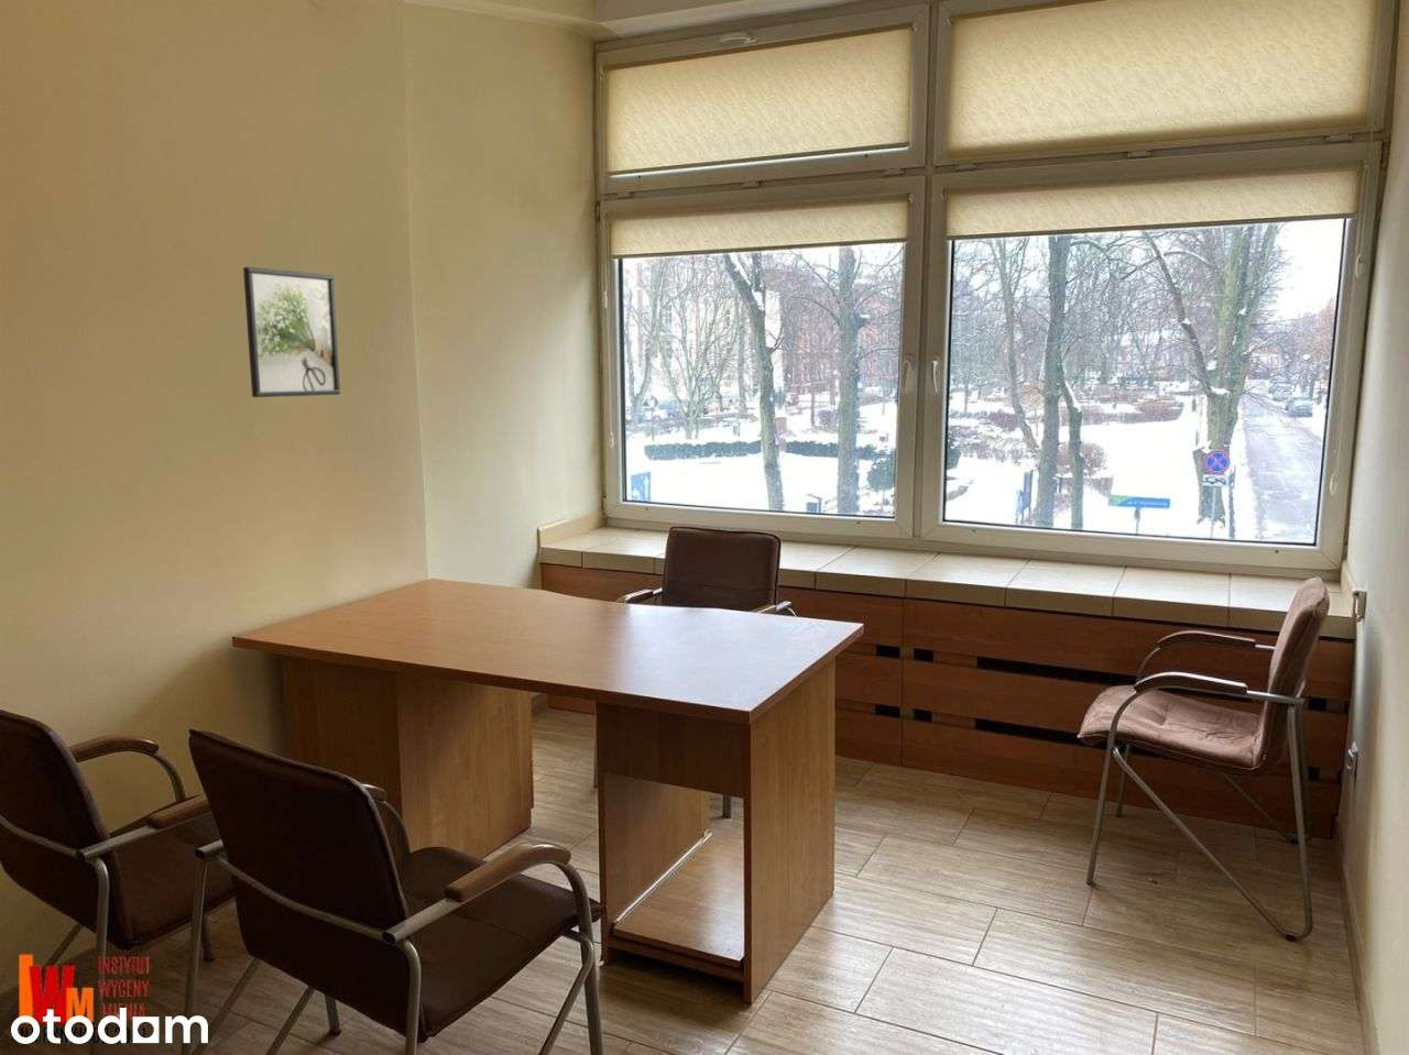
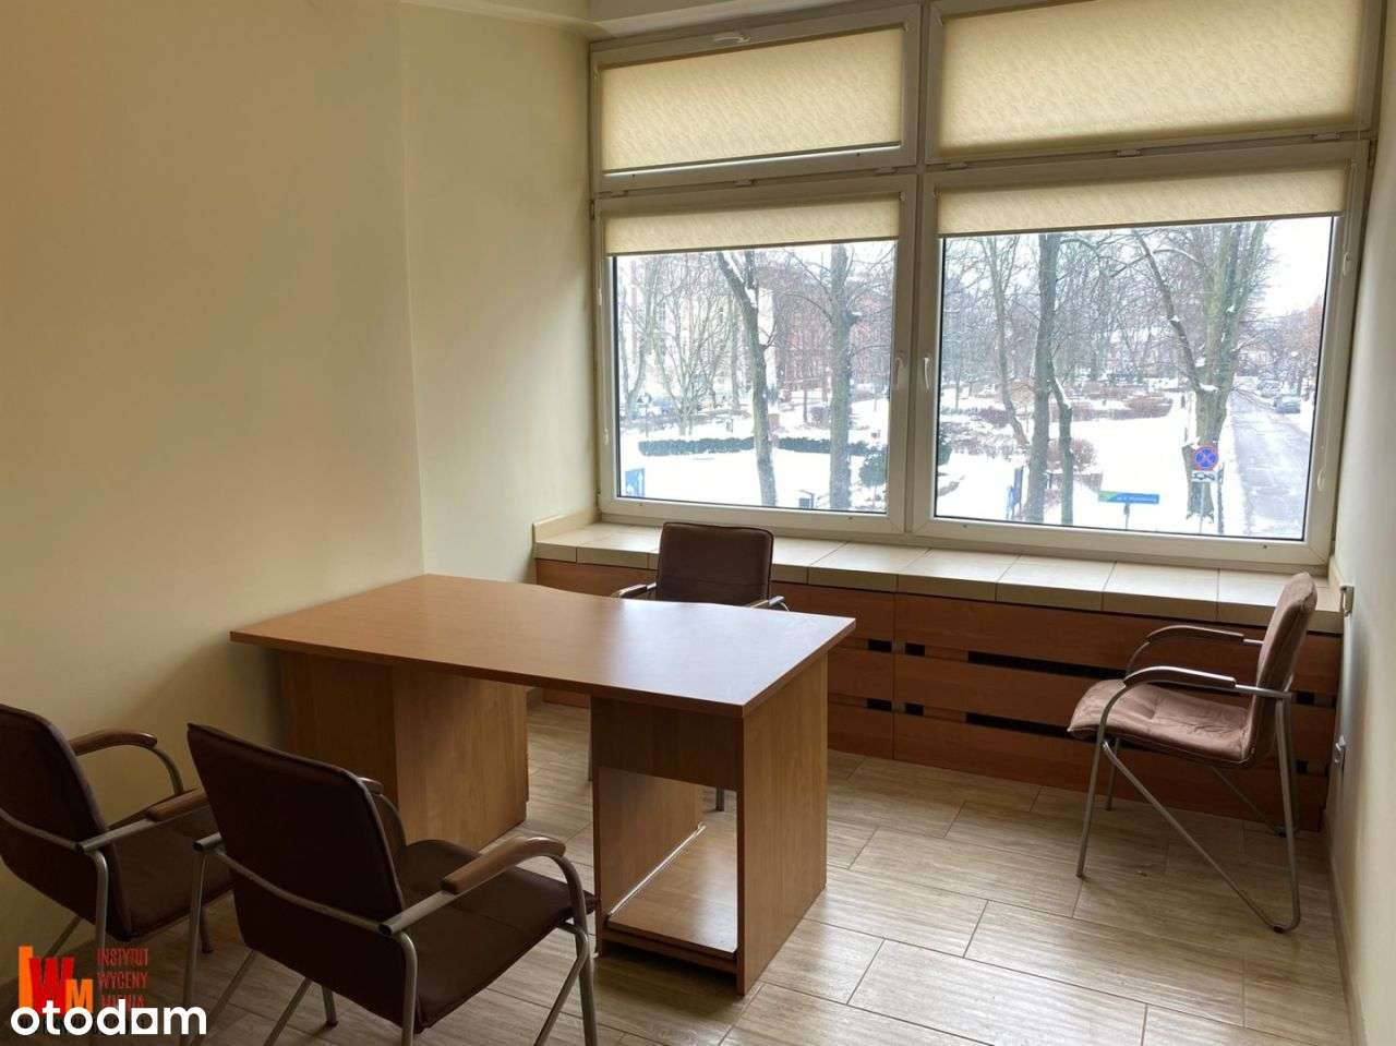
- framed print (294, 334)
